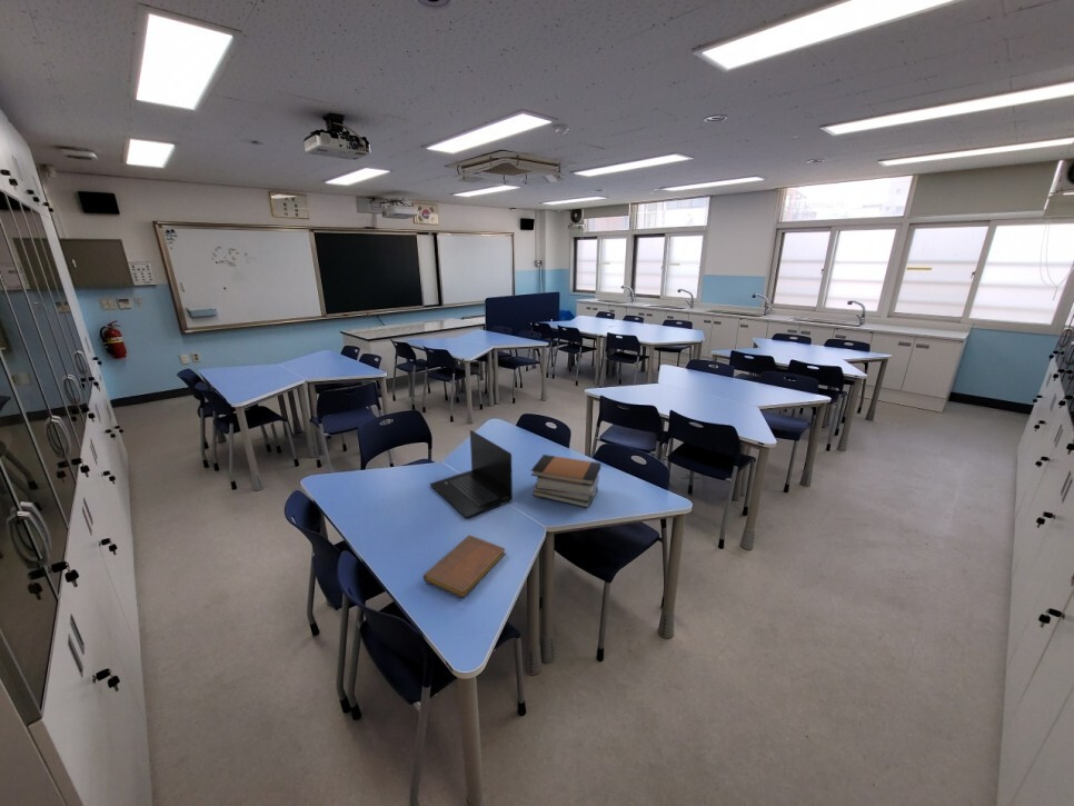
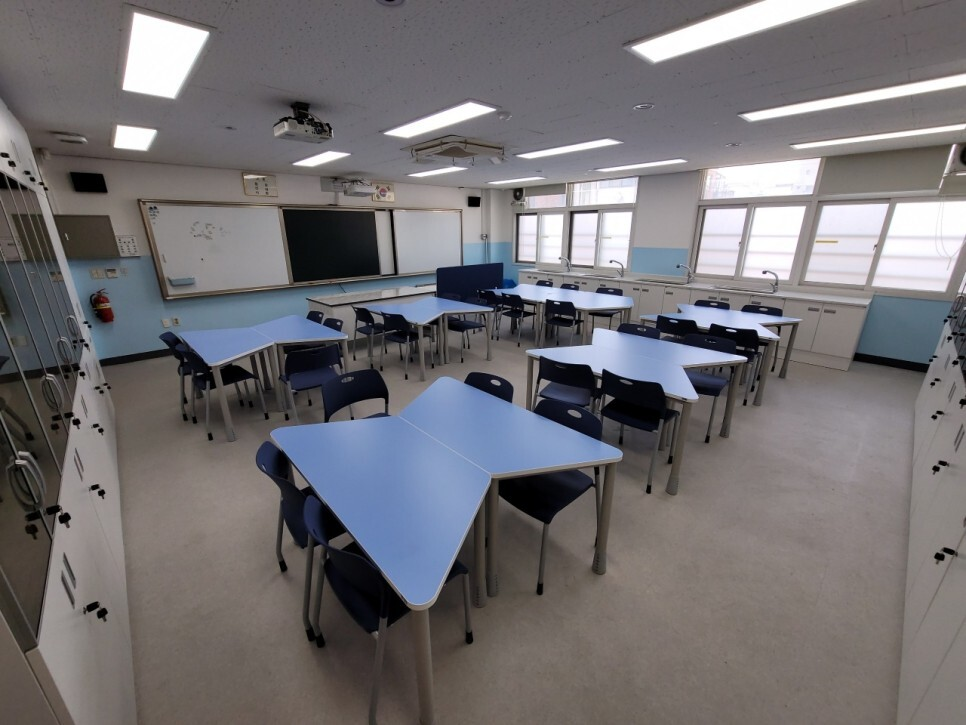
- laptop (468, 471)
- notebook (466, 563)
- book stack (566, 479)
